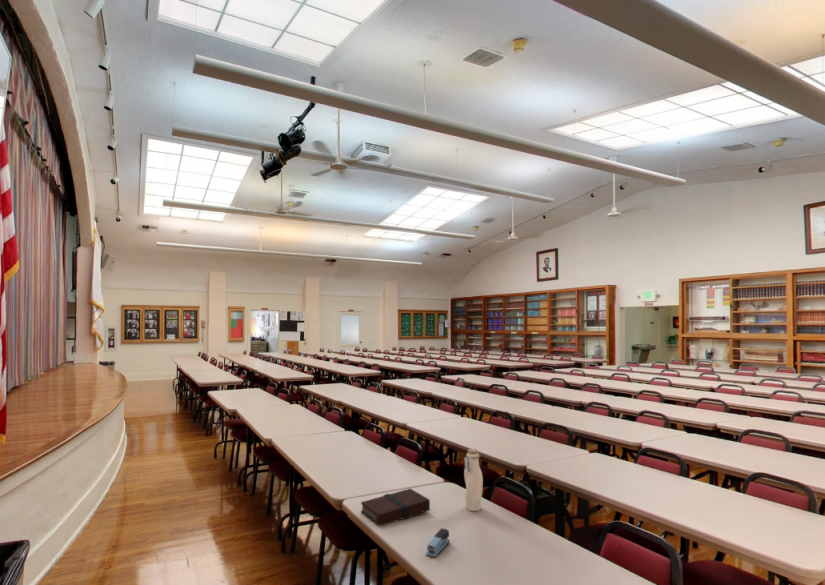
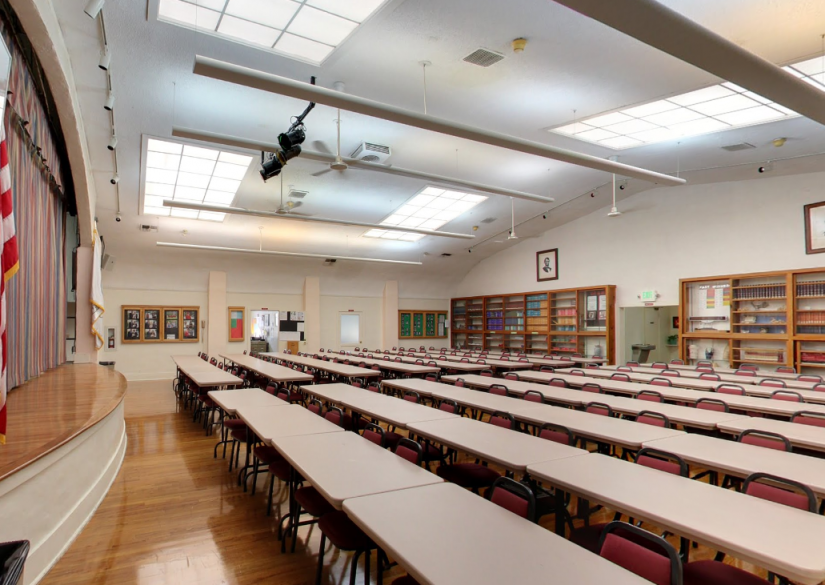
- book (395, 506)
- water bottle (473, 479)
- stapler (438, 541)
